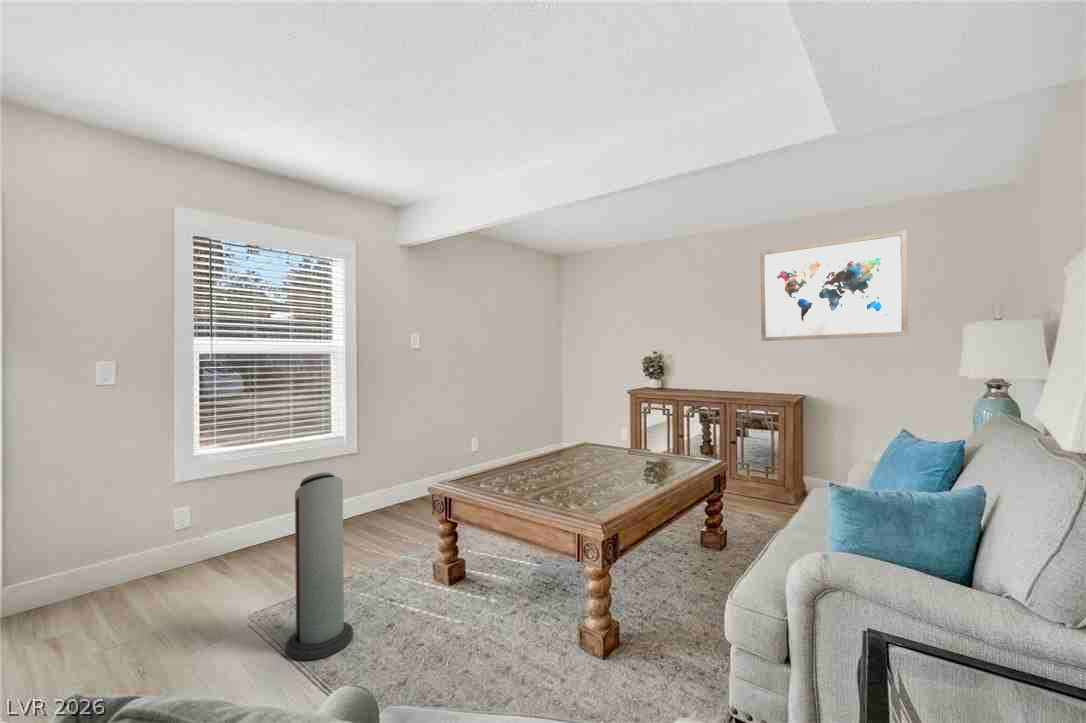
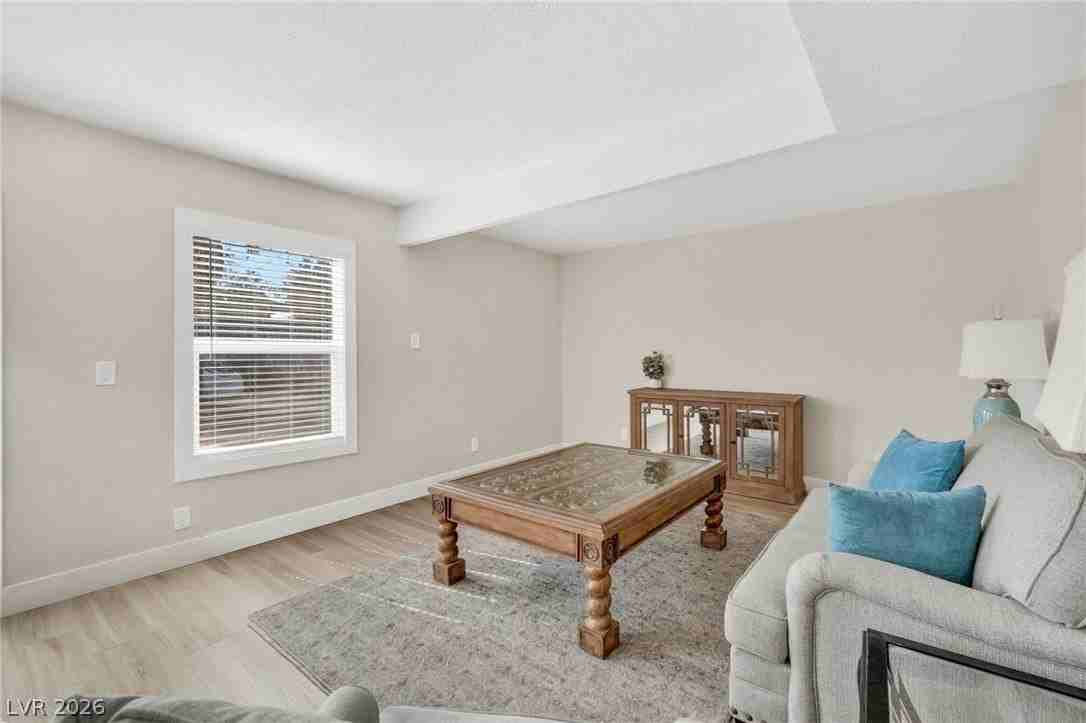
- air purifier (319, 556)
- wall art (828, 290)
